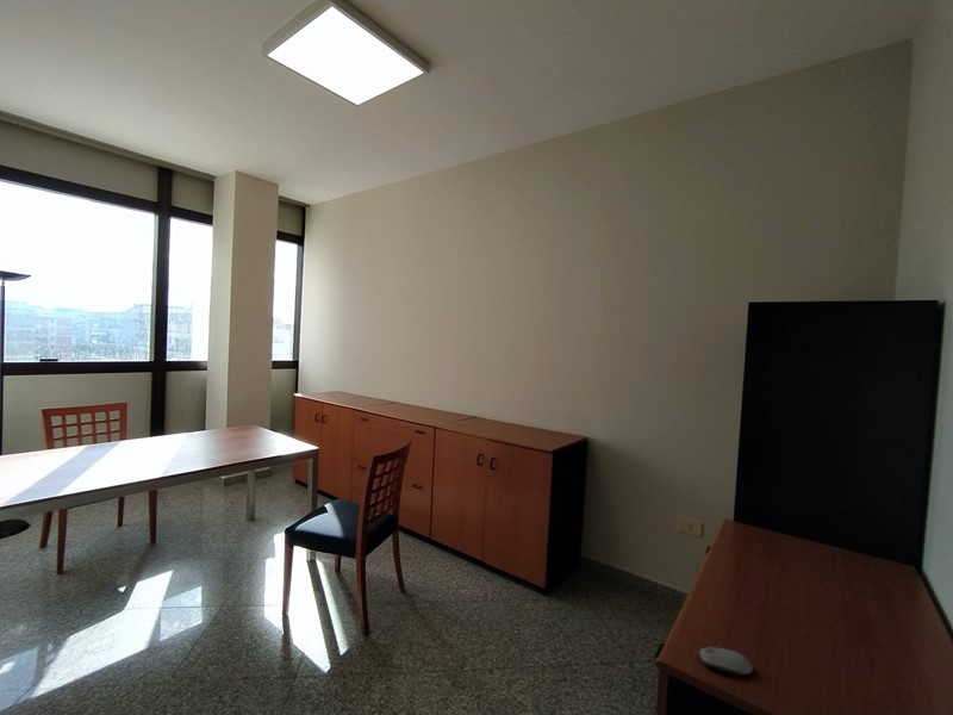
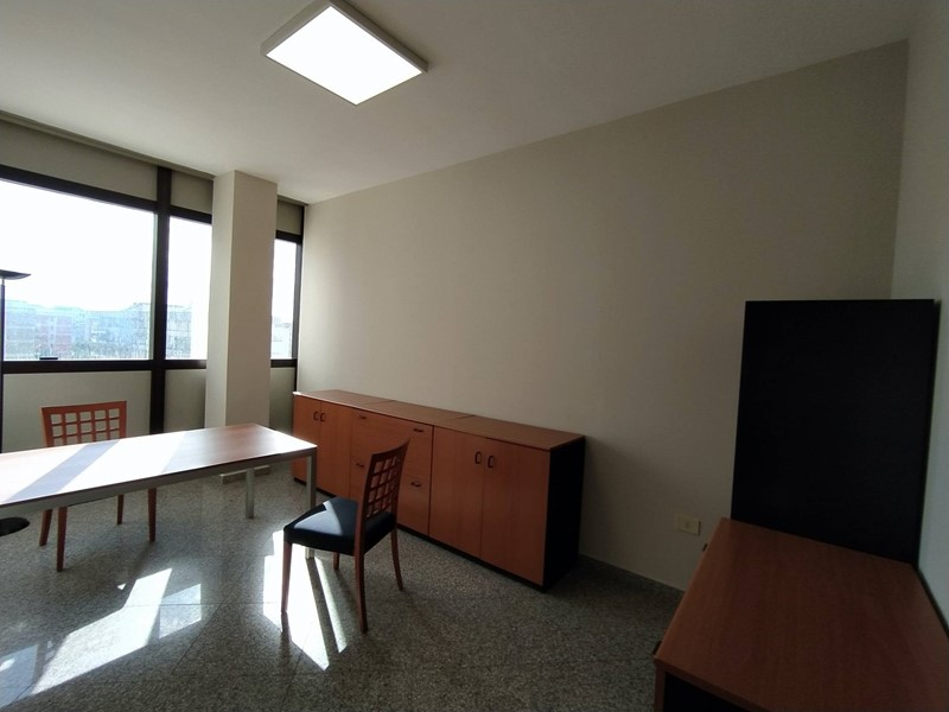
- computer mouse (724, 658)
